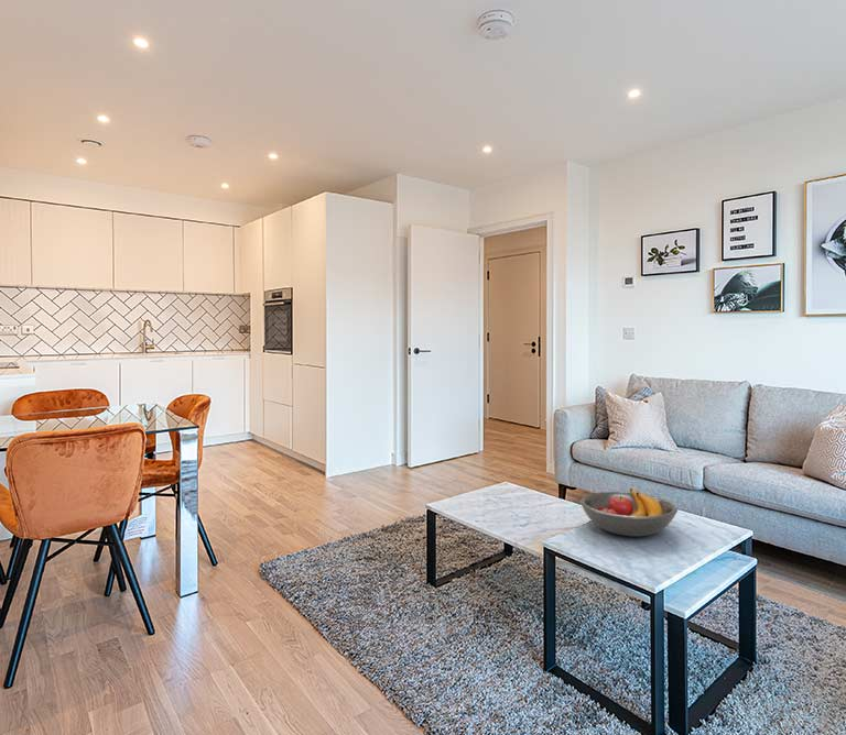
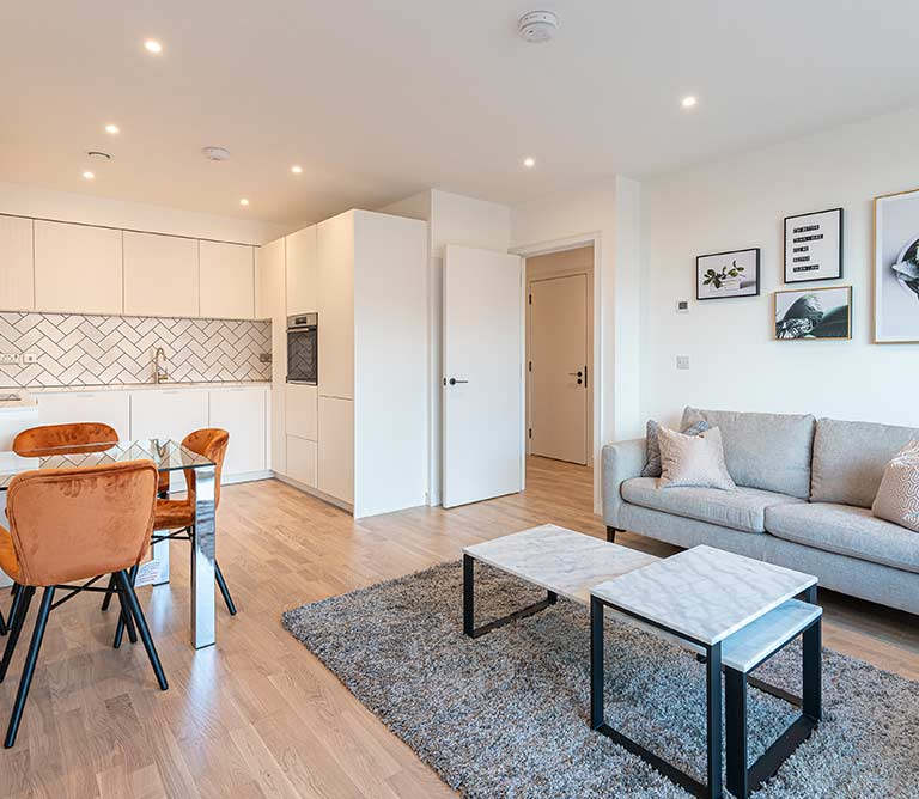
- fruit bowl (627, 513)
